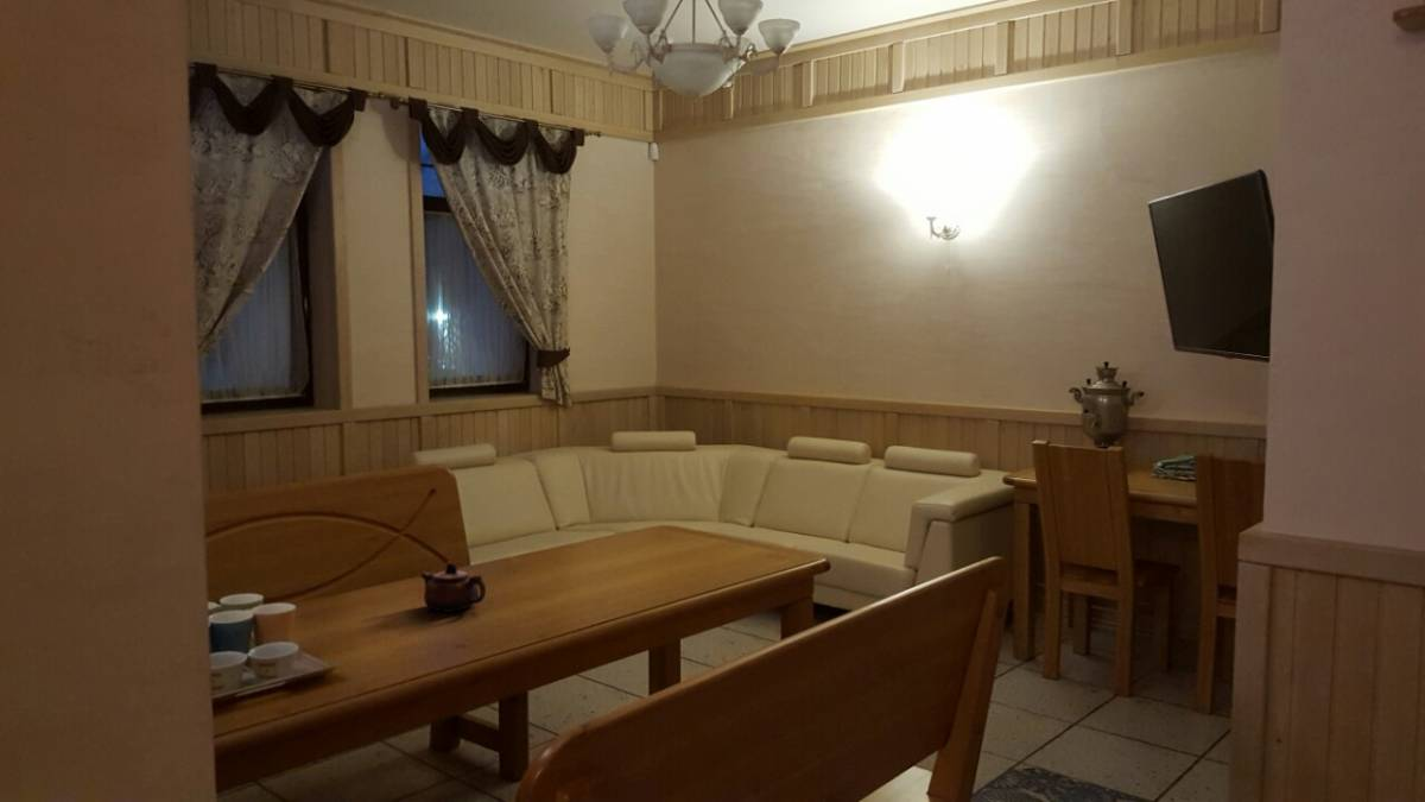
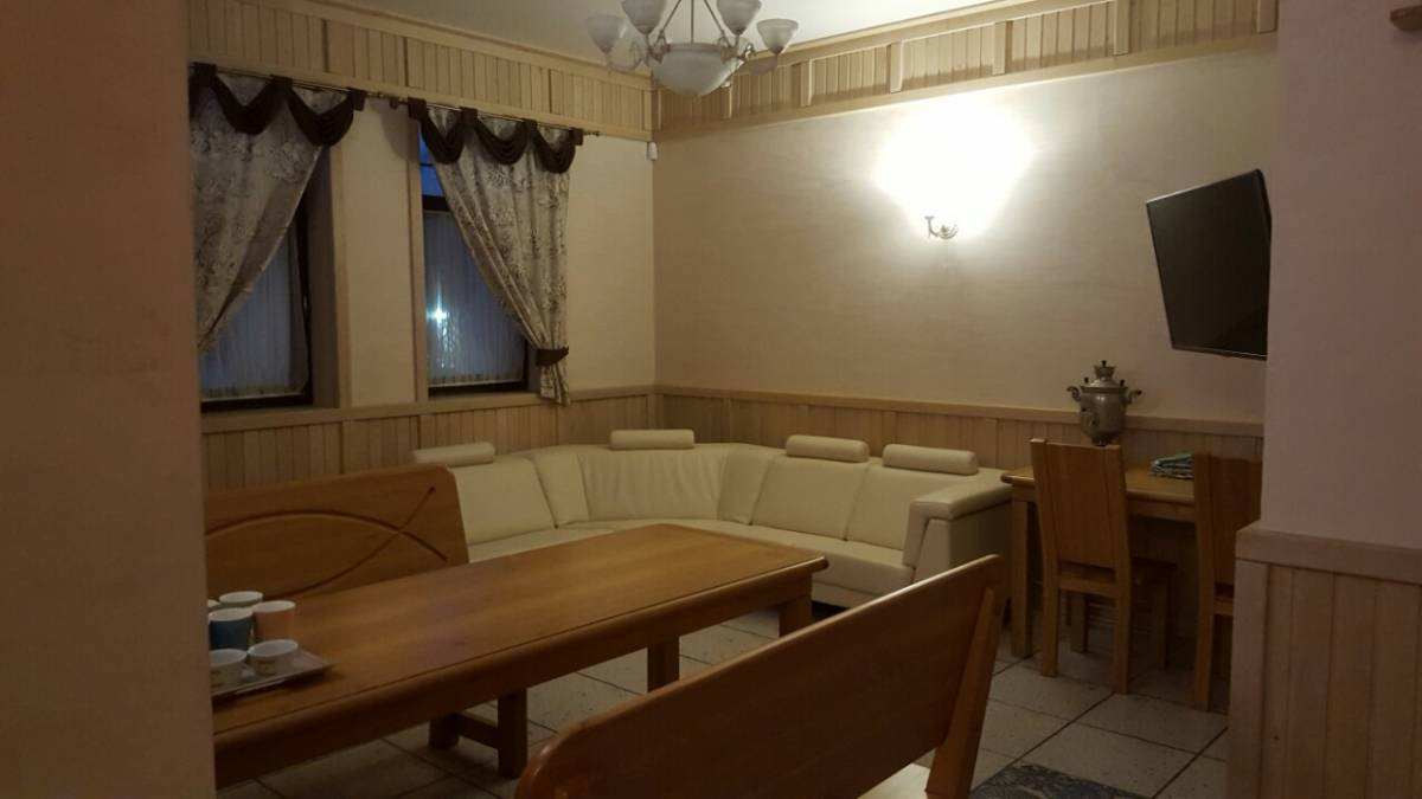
- teapot (452, 585)
